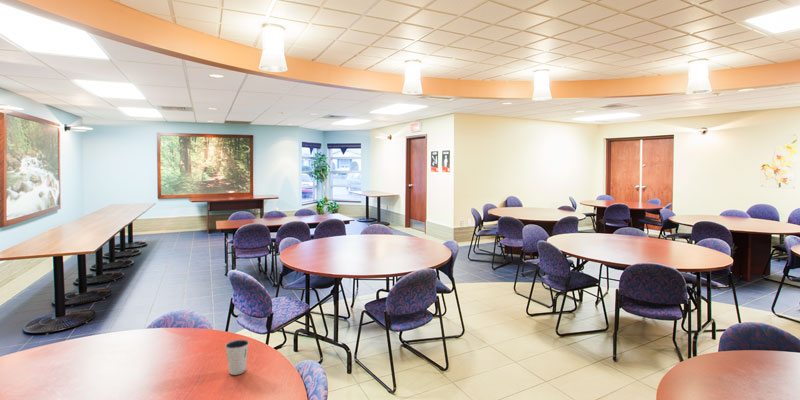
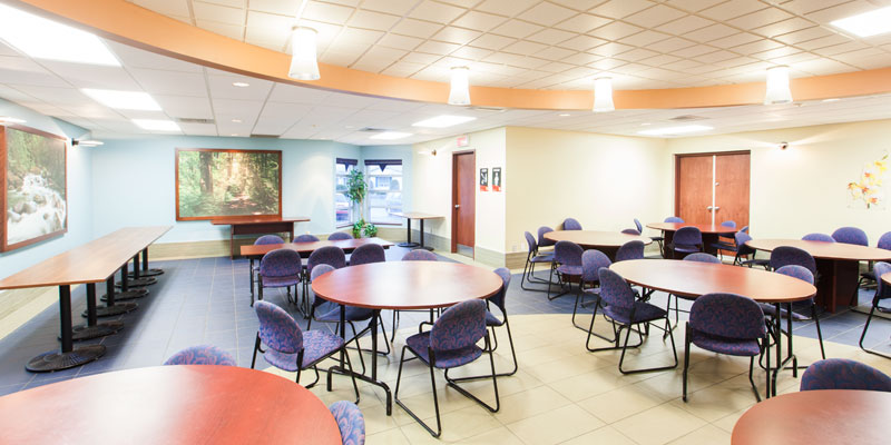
- dixie cup (237, 357)
